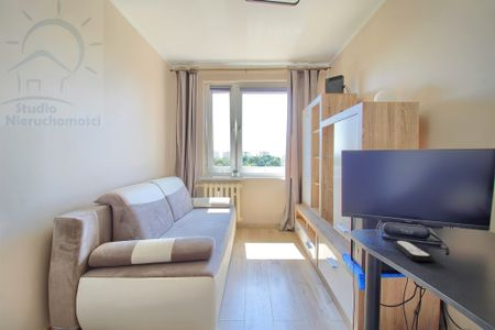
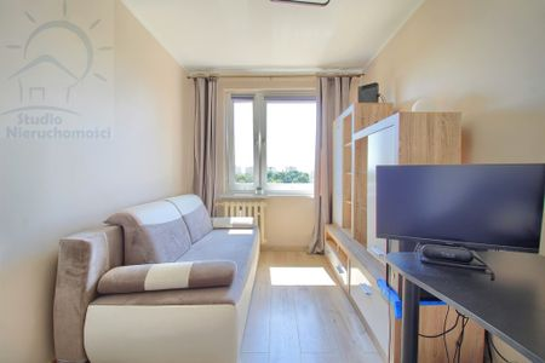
- remote control (410, 250)
